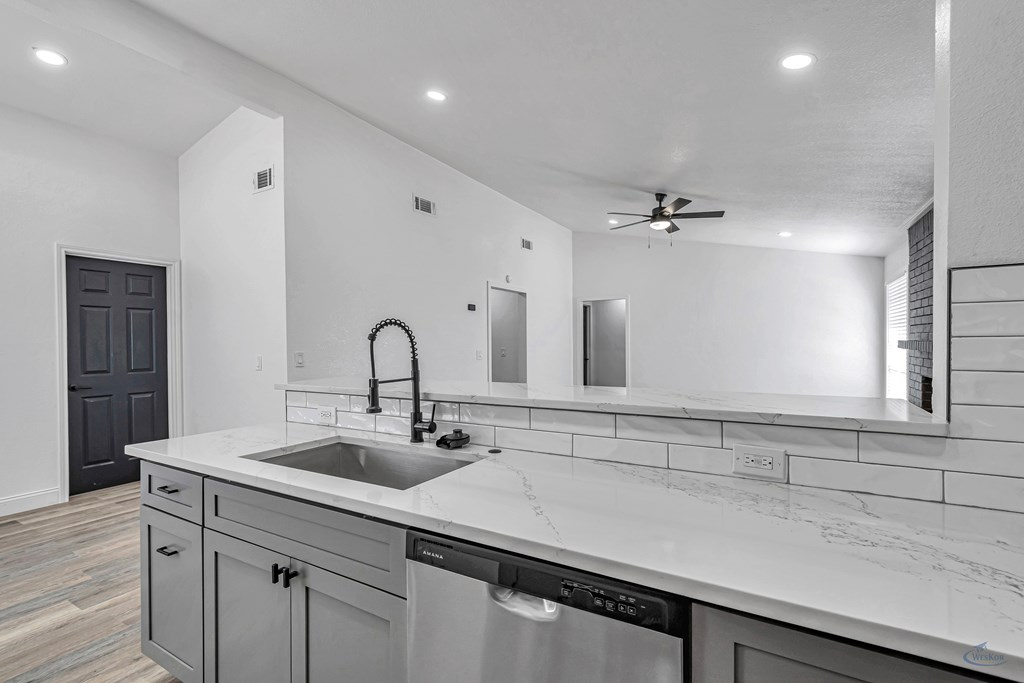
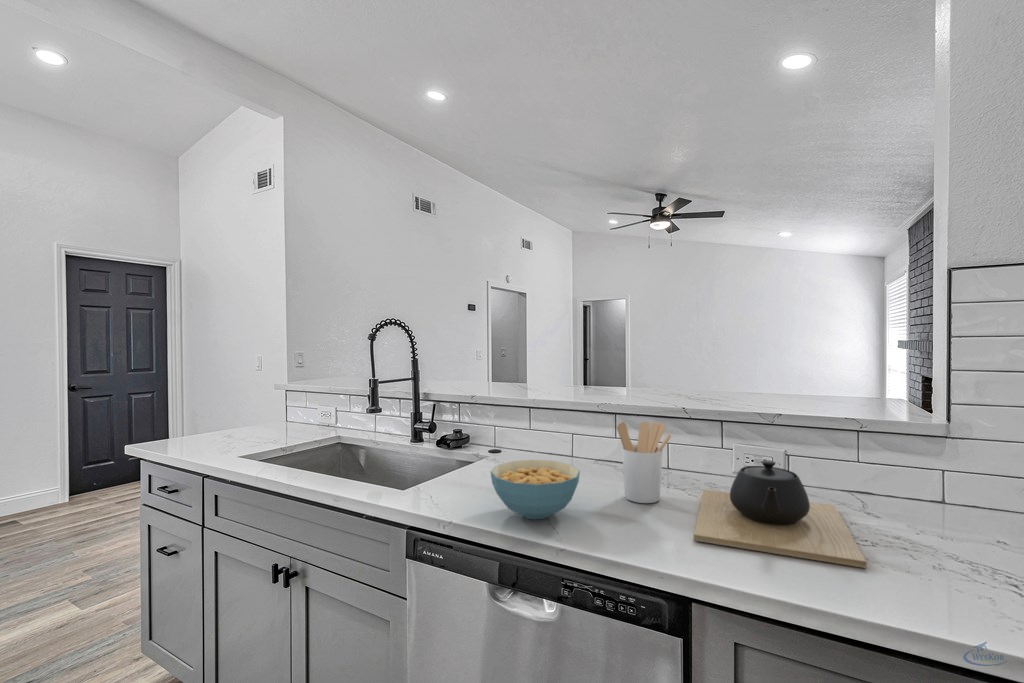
+ teapot (769, 493)
+ cereal bowl (535, 492)
+ utensil holder (645, 458)
